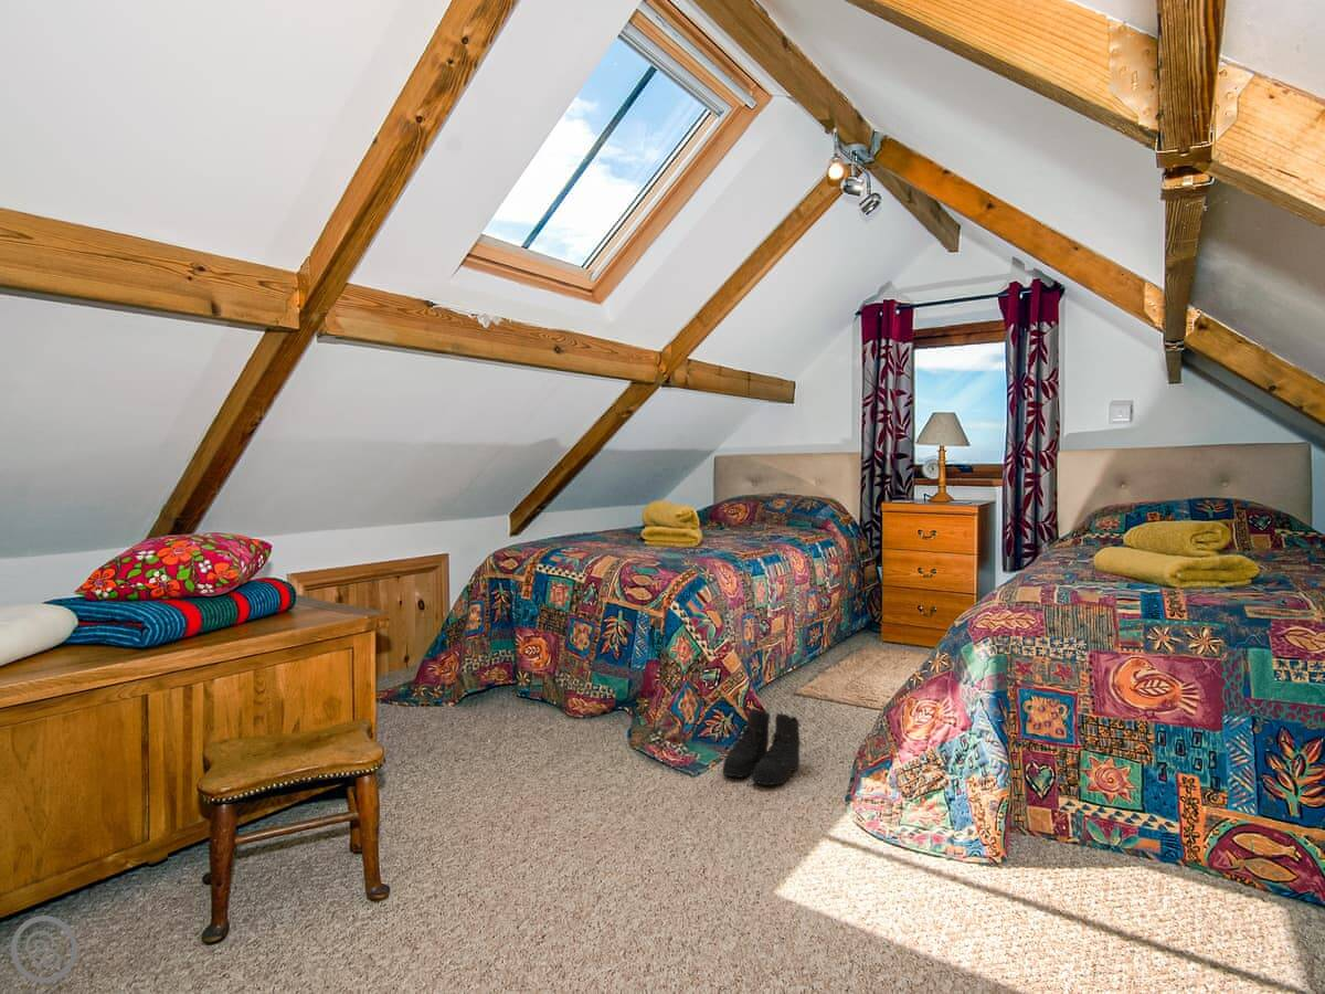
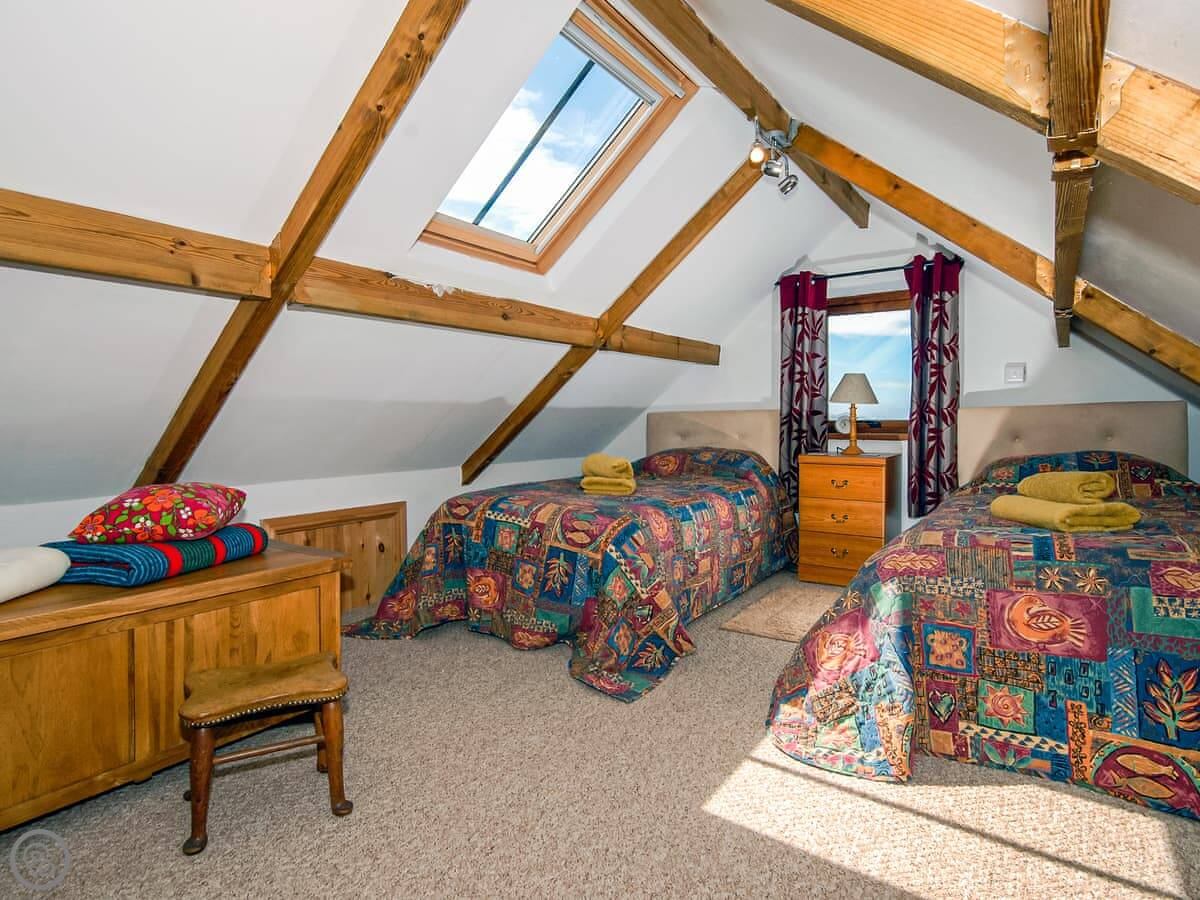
- boots (762, 742)
